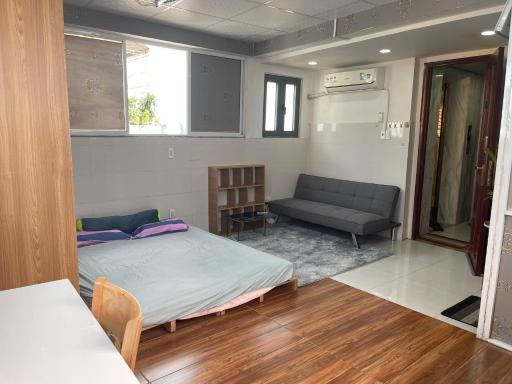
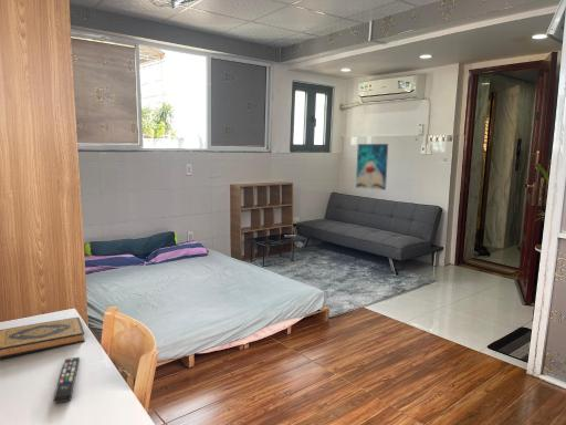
+ wall art (370, 166)
+ remote control (67, 376)
+ hardback book (41, 335)
